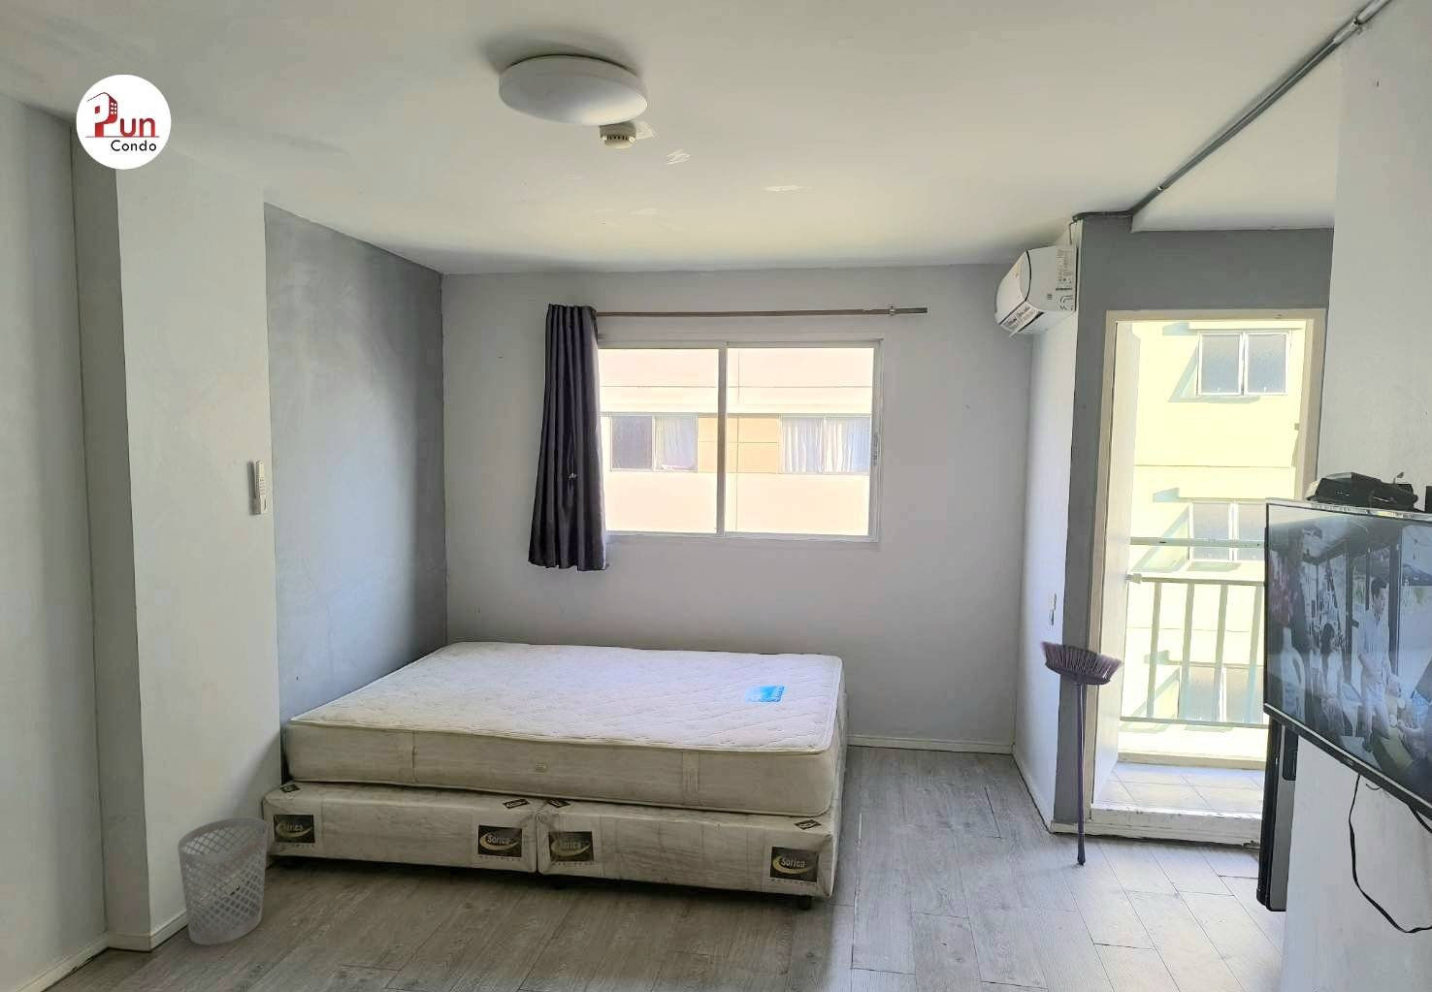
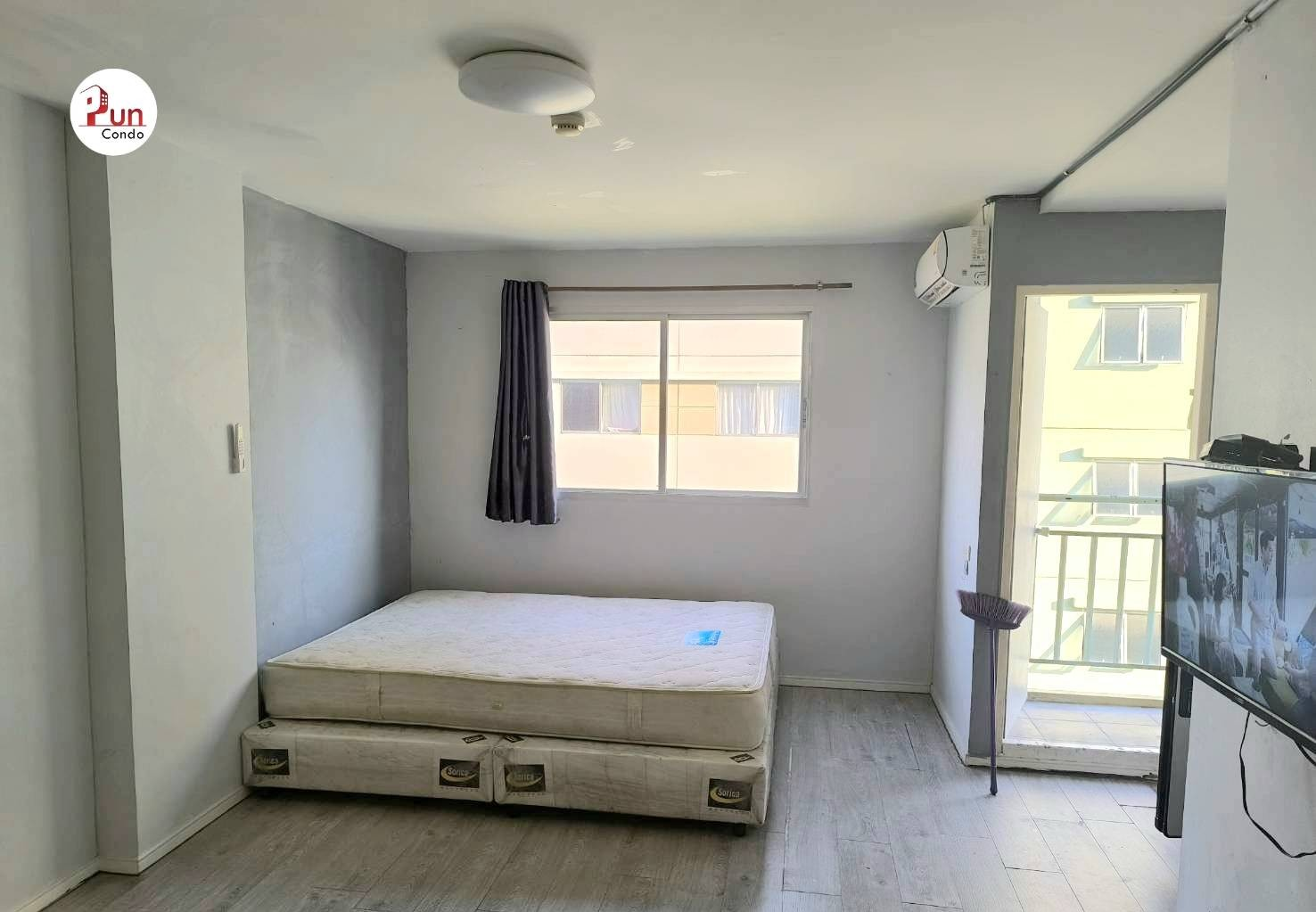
- wastebasket (225, 880)
